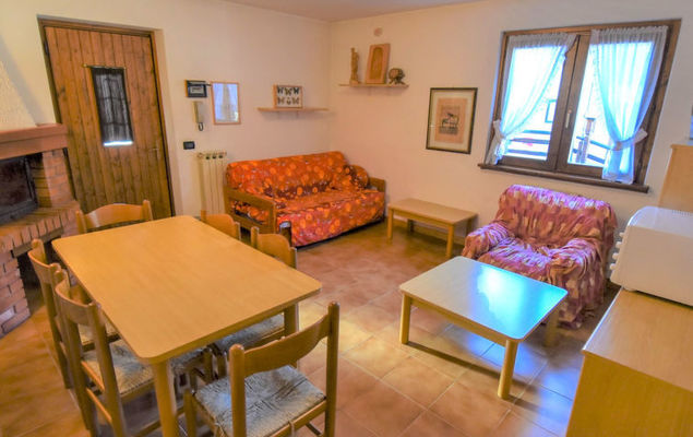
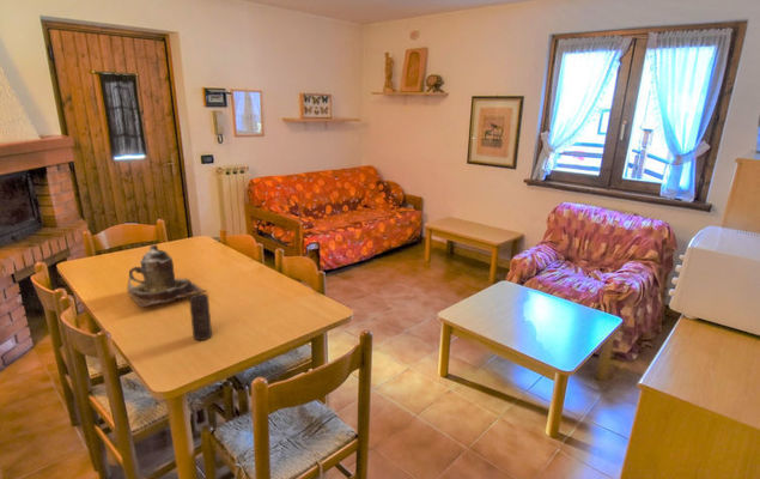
+ teapot (163, 269)
+ candle (200, 316)
